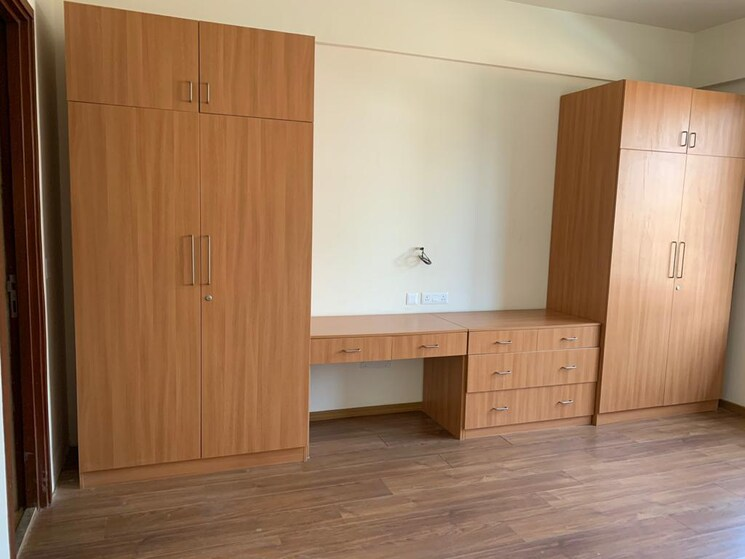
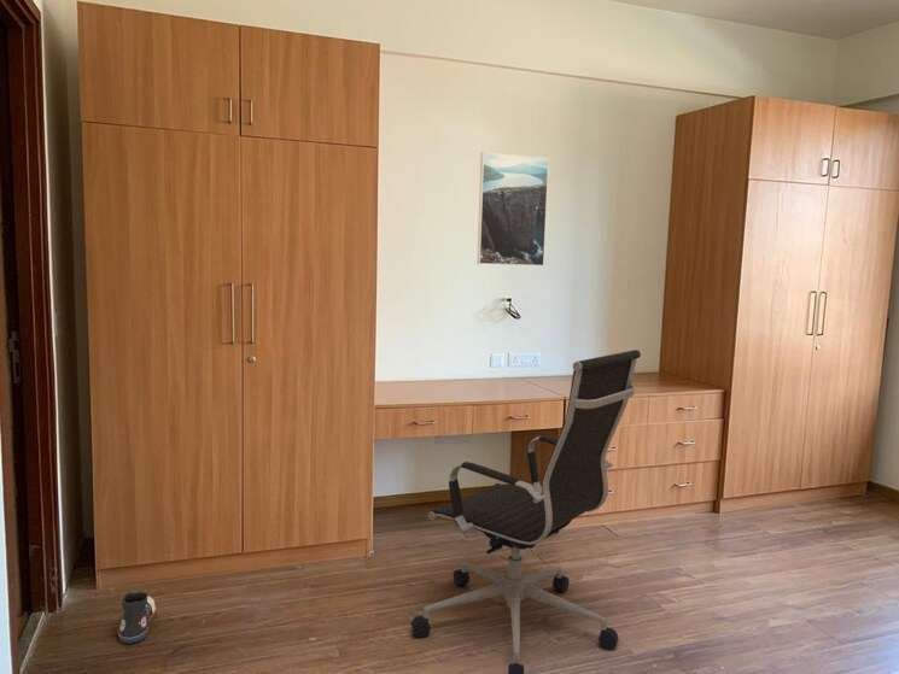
+ office chair (523, 486)
+ shoe (135, 606)
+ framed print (513, 210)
